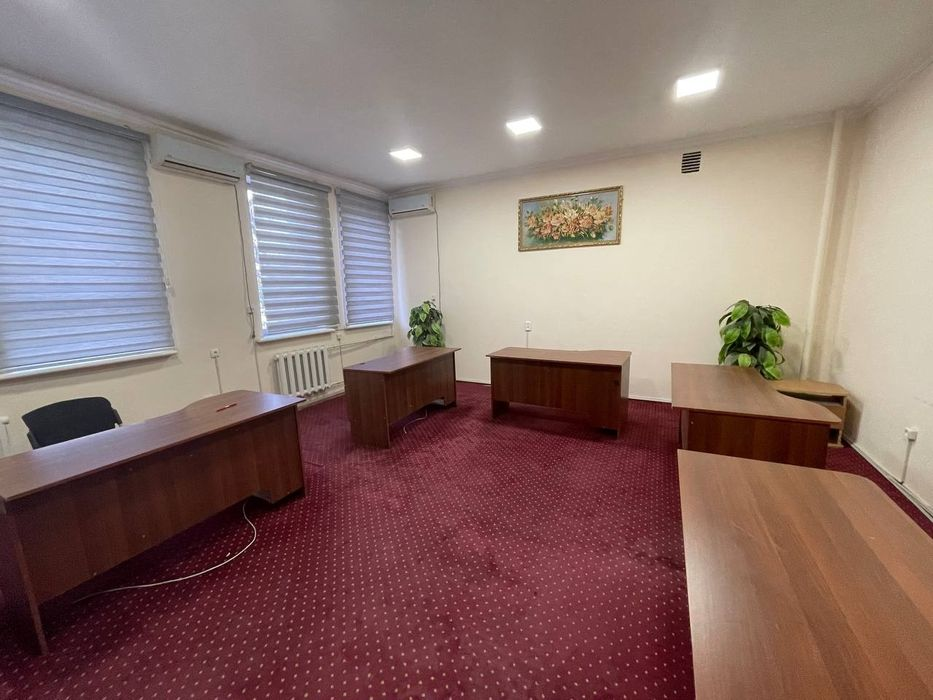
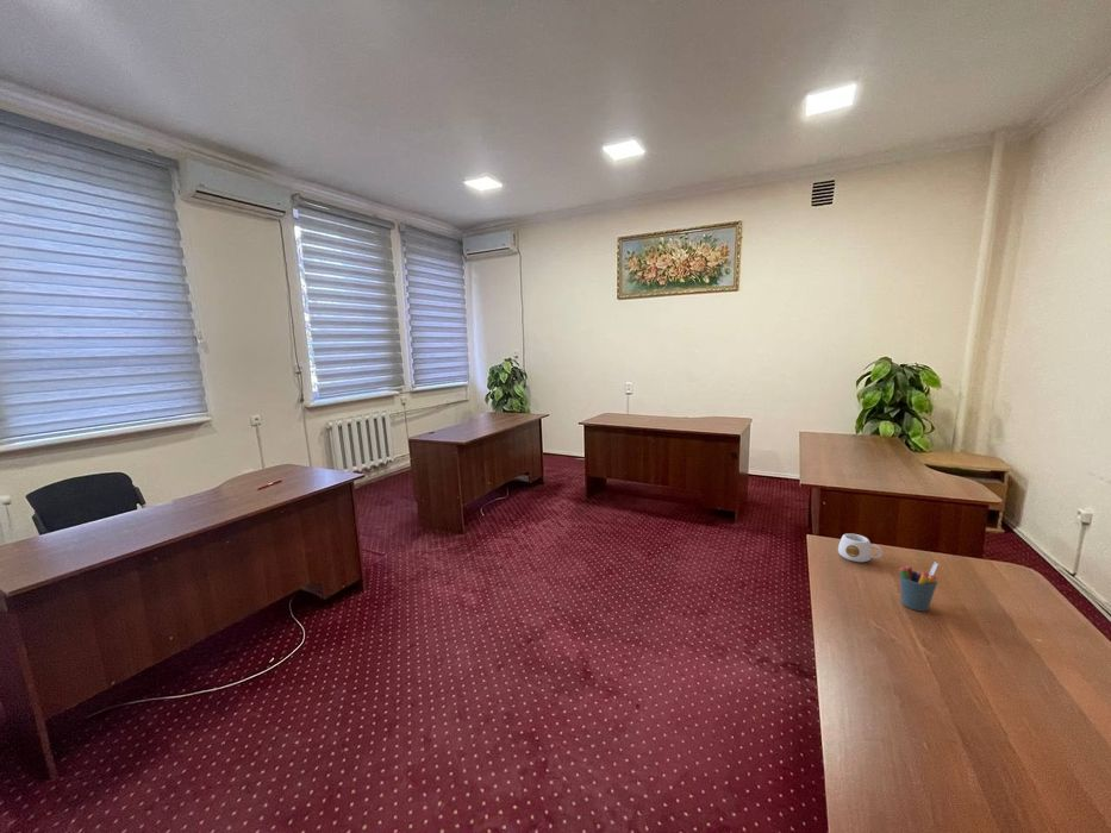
+ pen holder (917, 583)
+ mug (860, 549)
